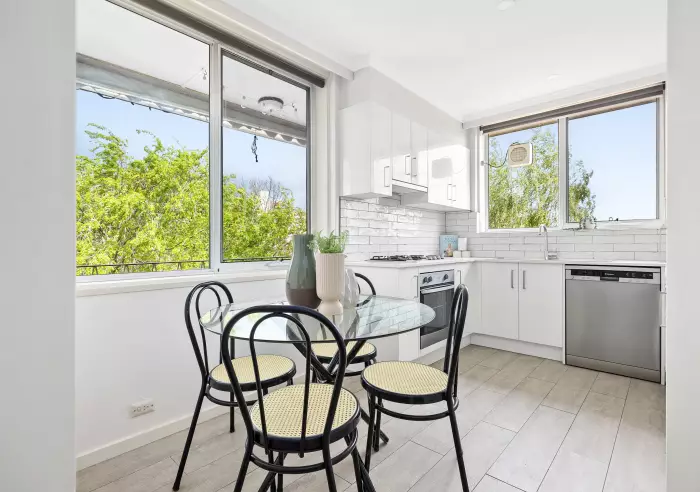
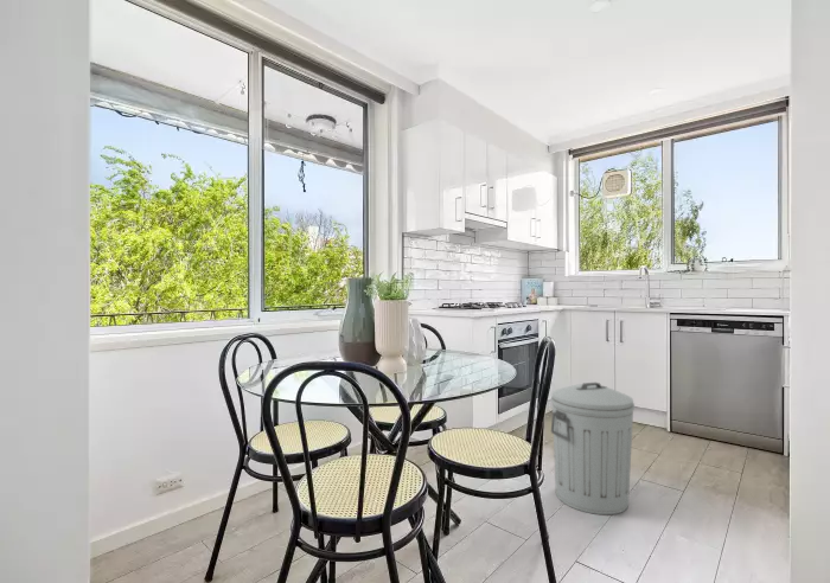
+ trash can (590, 440)
